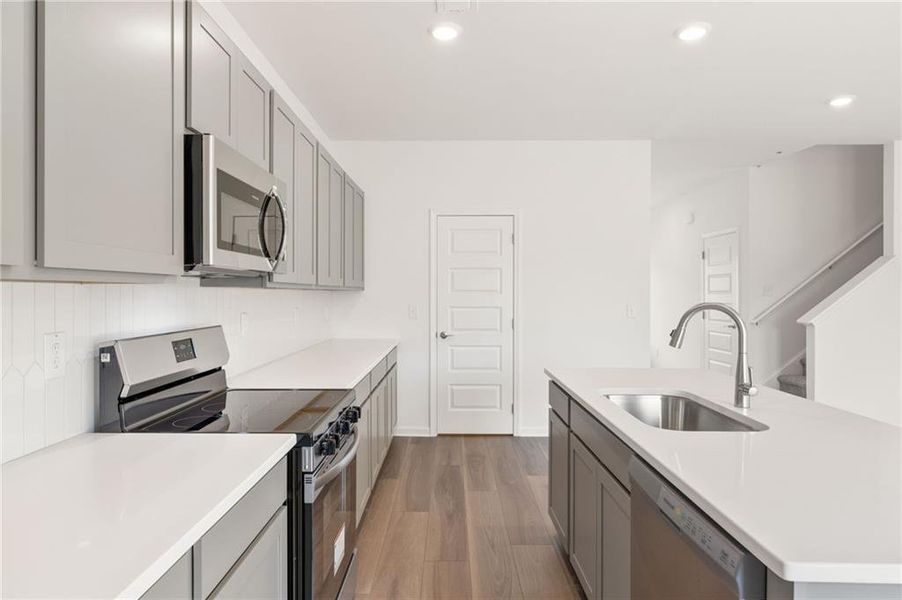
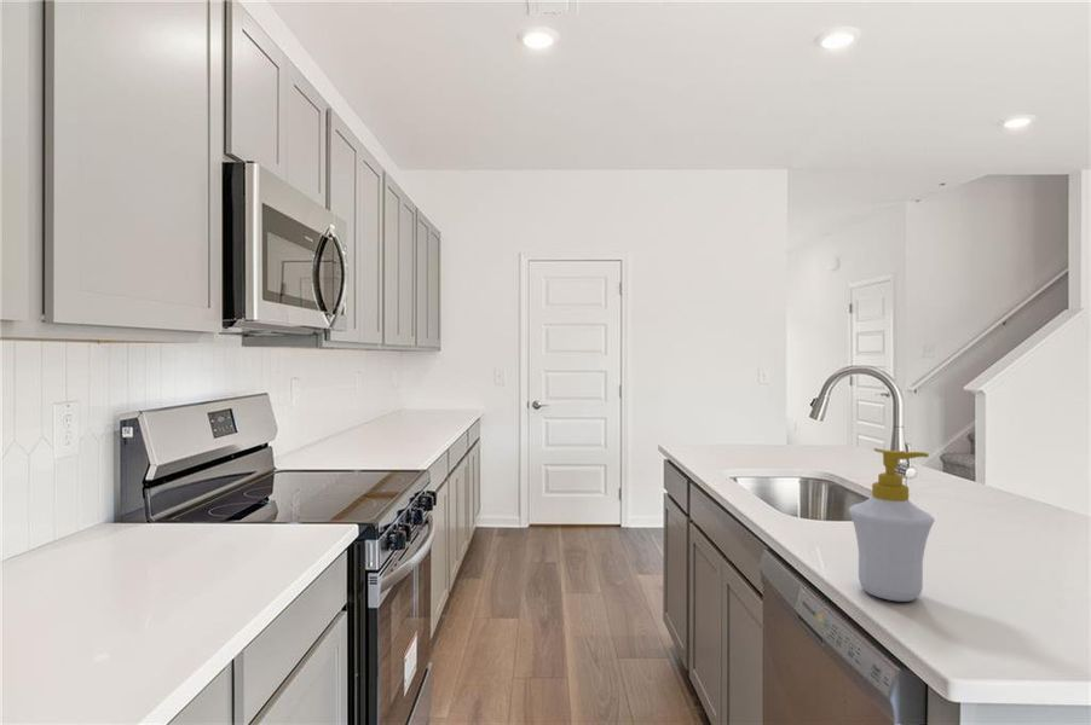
+ soap bottle (889, 521)
